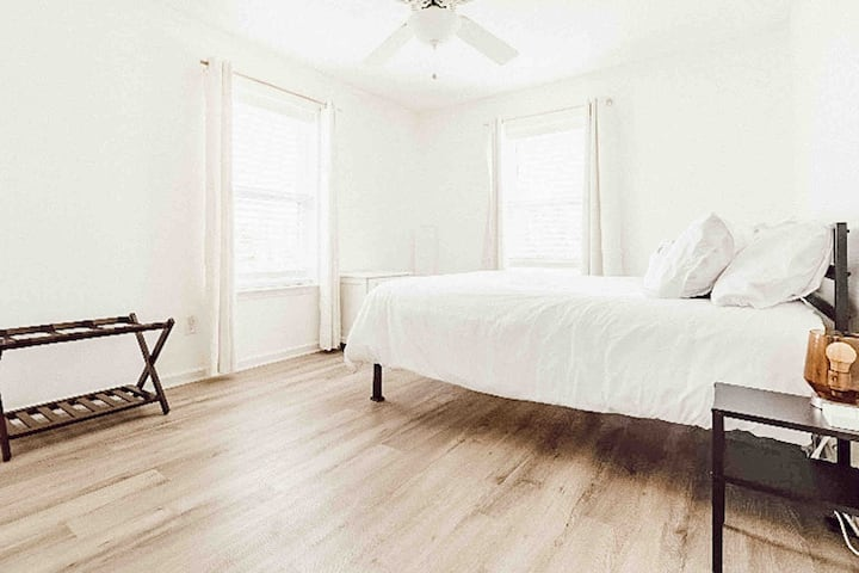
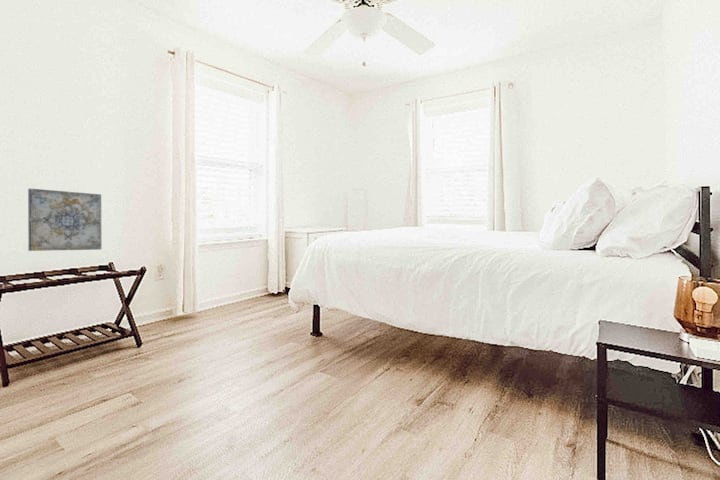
+ wall art (66, 220)
